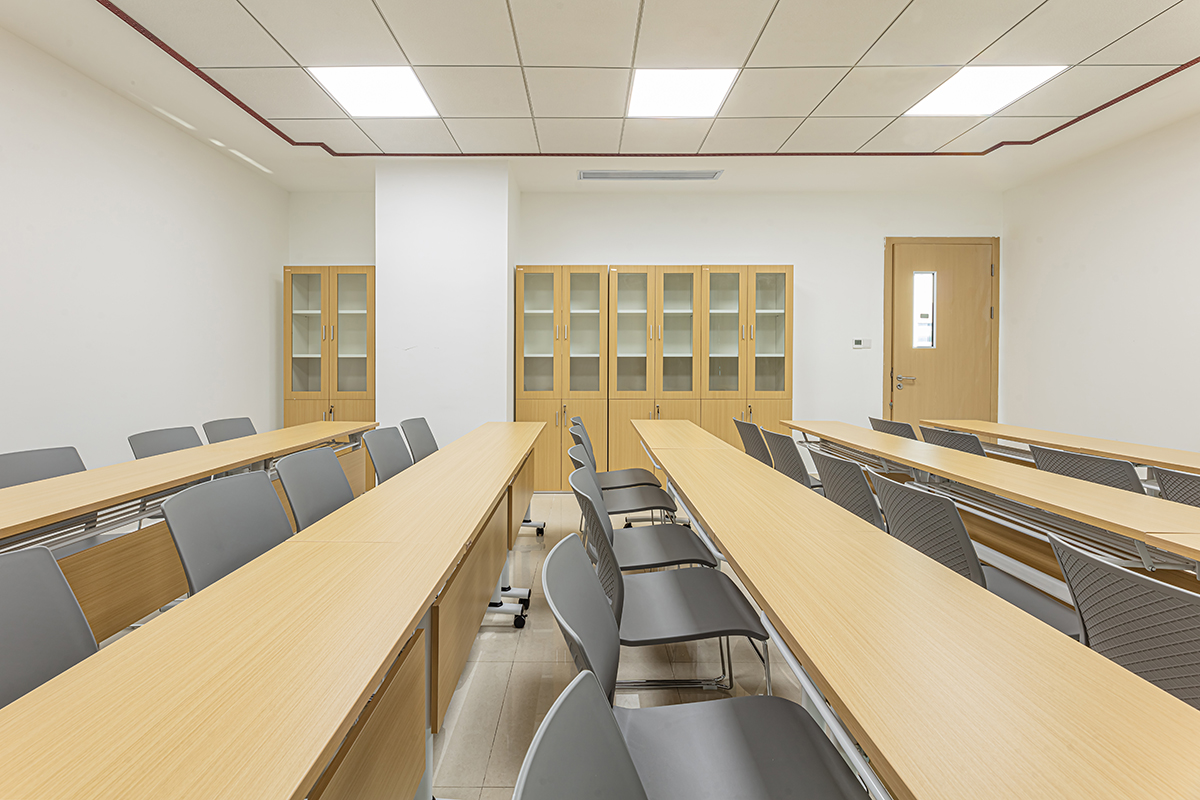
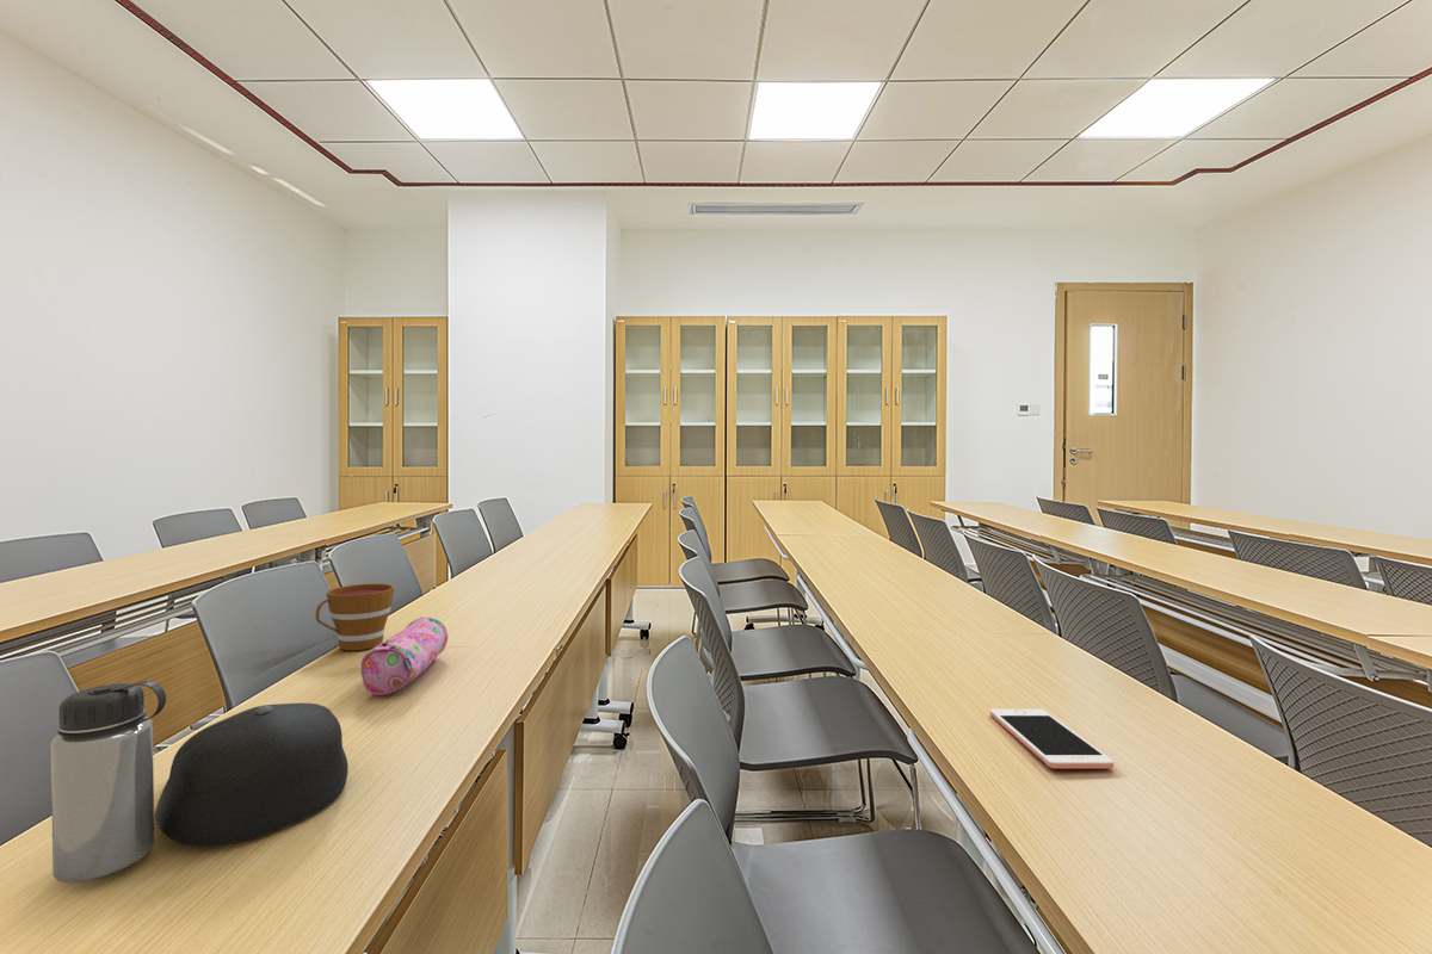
+ cell phone (1045, 736)
+ pencil case (407, 651)
+ water bottle (240, 727)
+ cup (356, 618)
